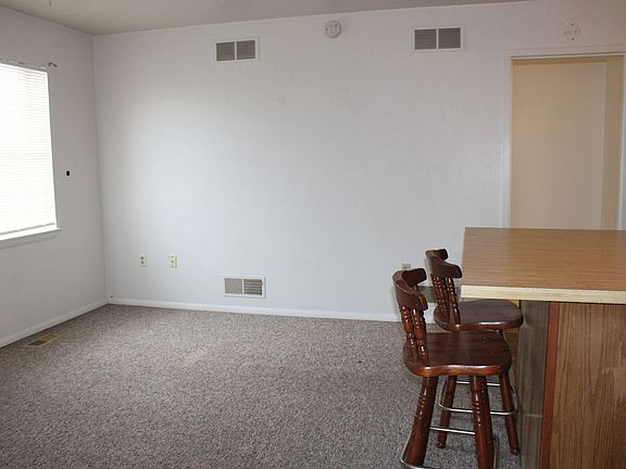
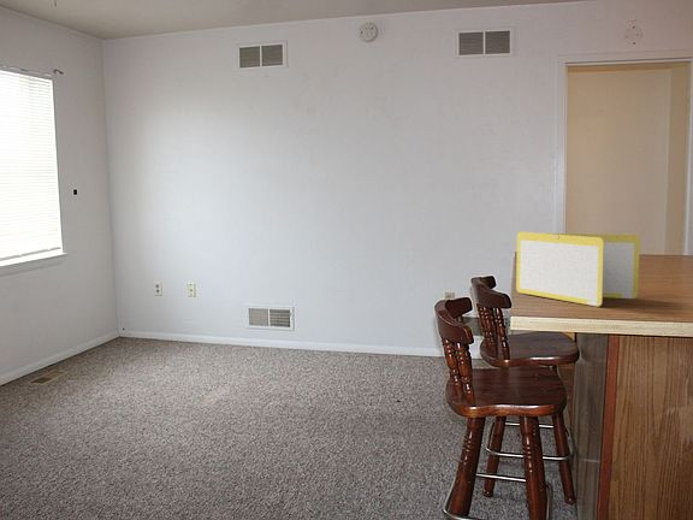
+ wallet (575, 266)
